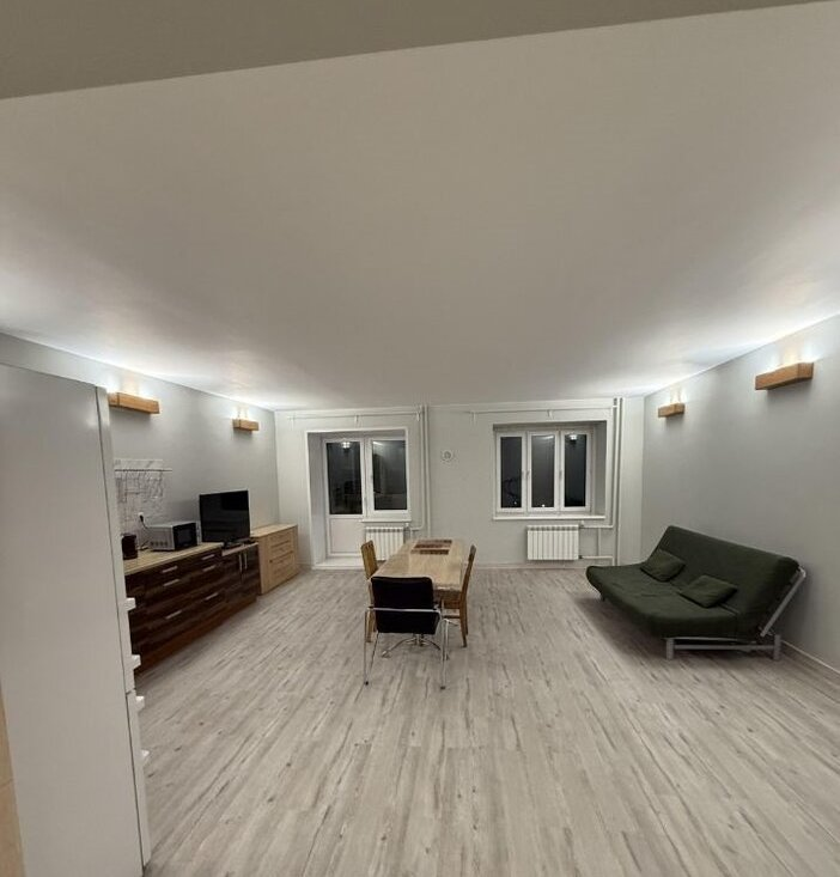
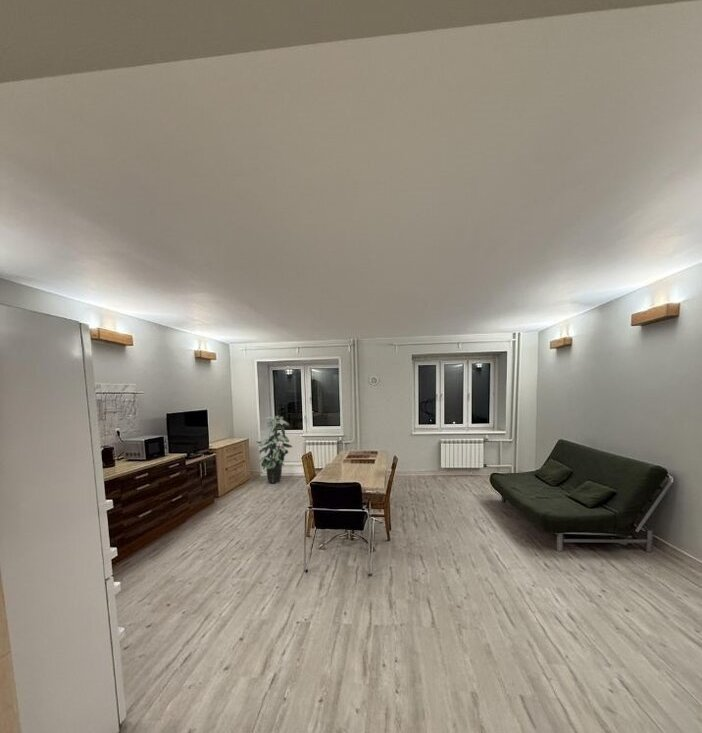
+ indoor plant (273, 448)
